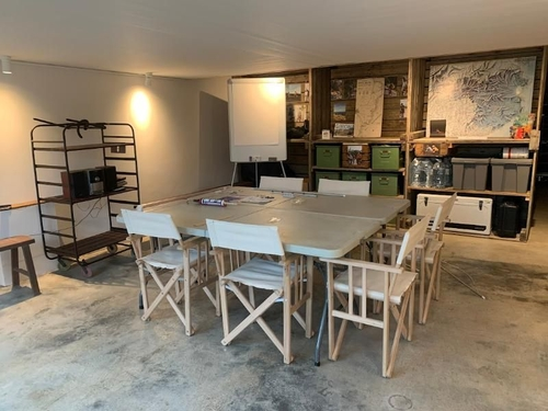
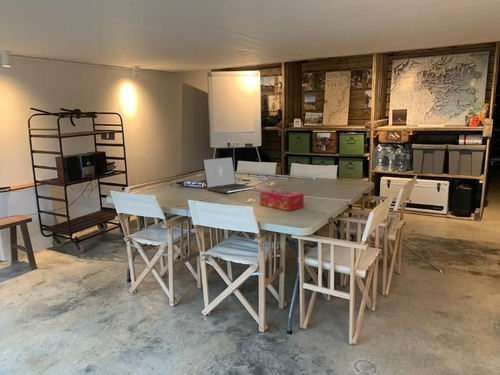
+ laptop (229, 173)
+ tissue box (281, 199)
